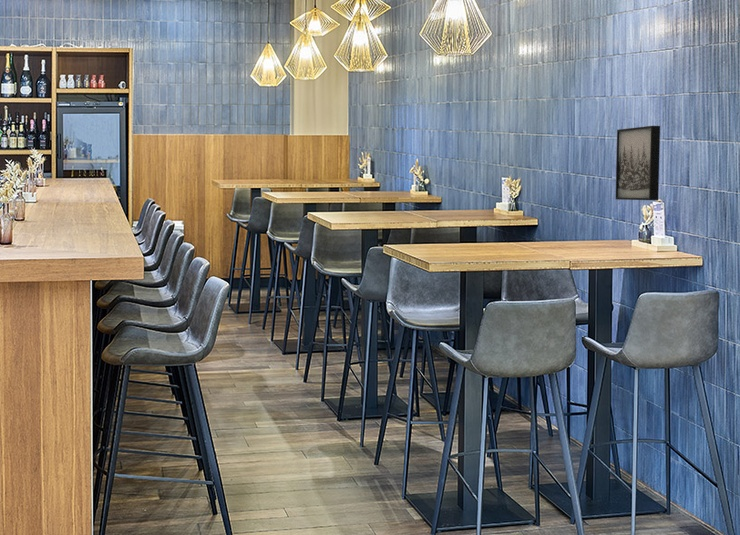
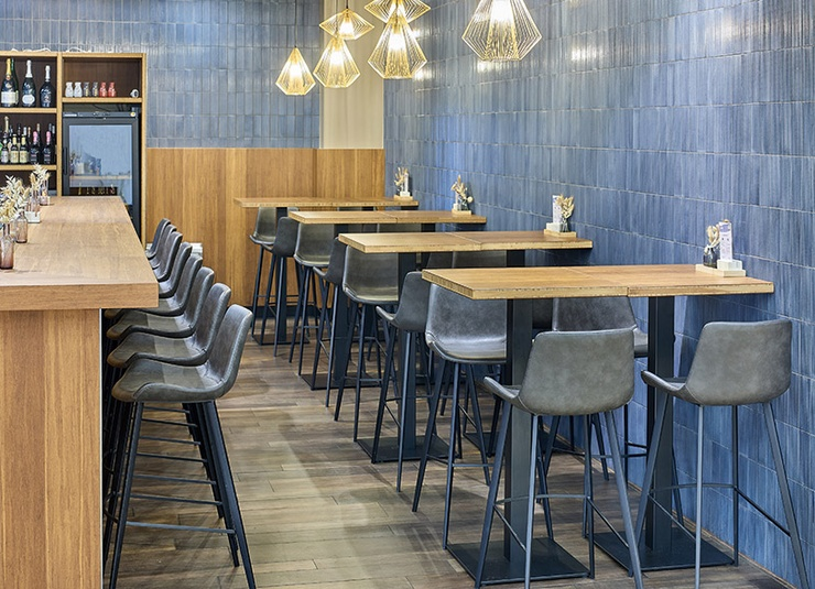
- wall art (637, 163)
